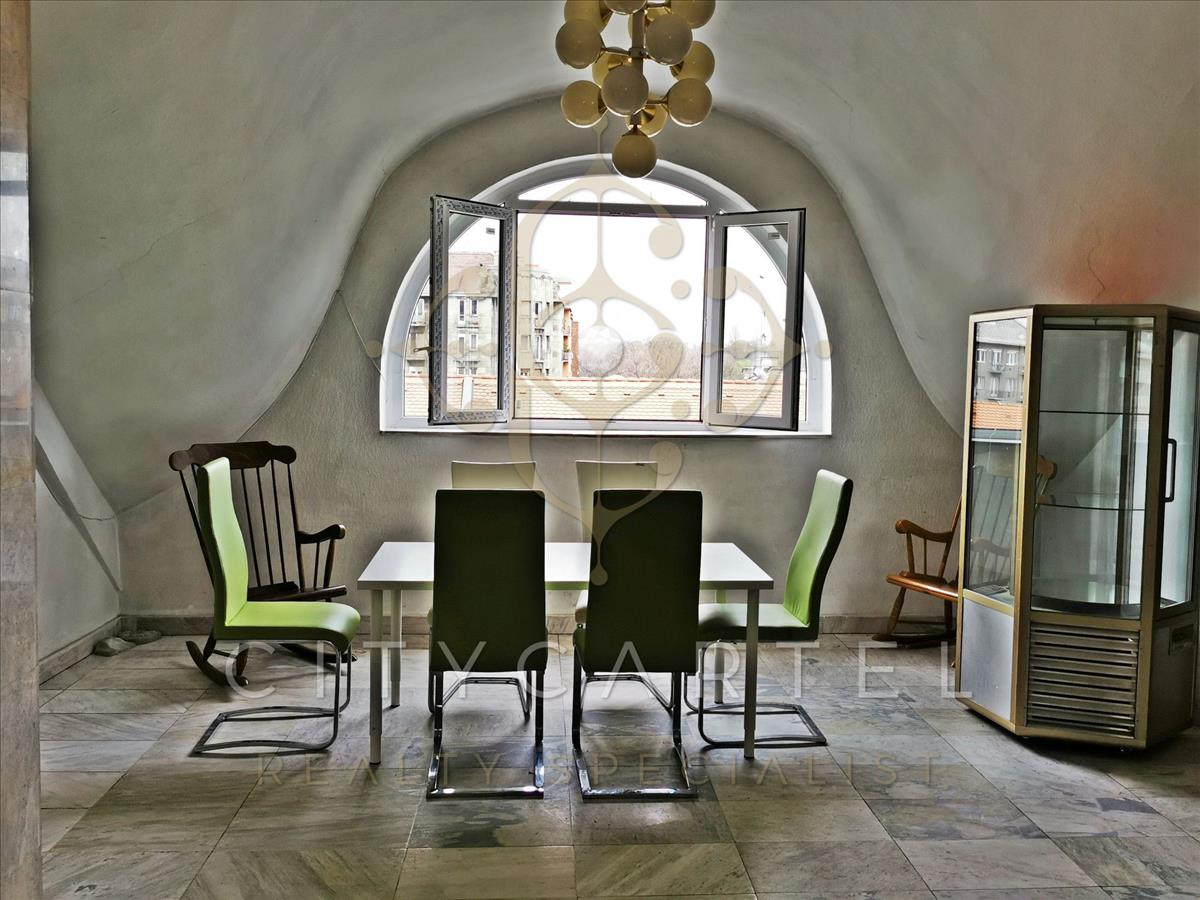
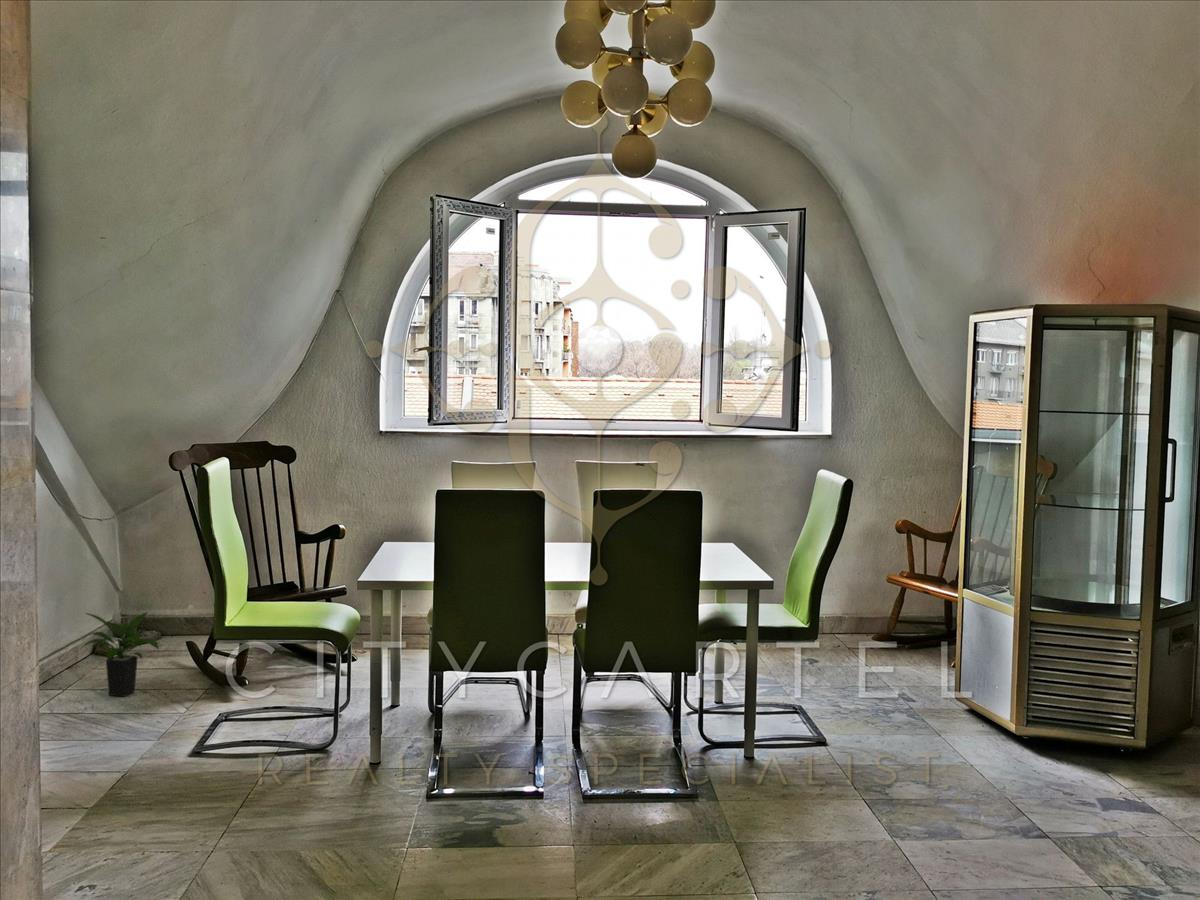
+ potted plant (122, 652)
